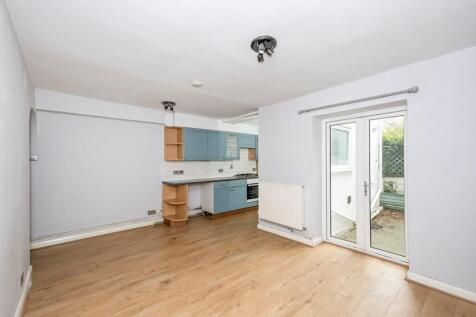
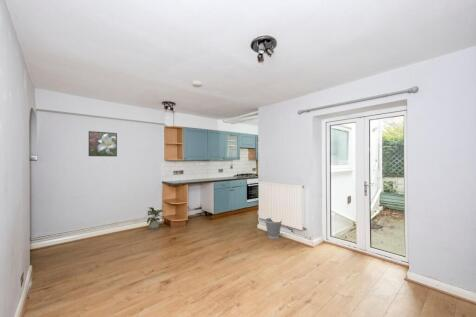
+ house plant (156, 216)
+ wastebasket (273, 228)
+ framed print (103, 144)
